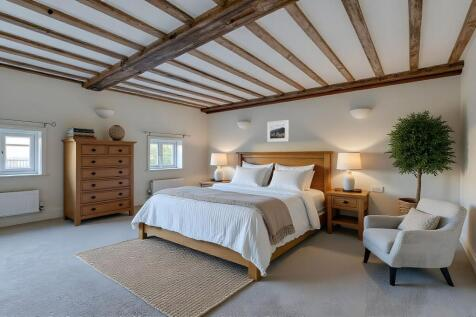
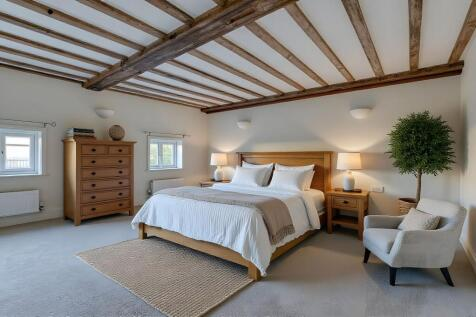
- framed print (277, 131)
